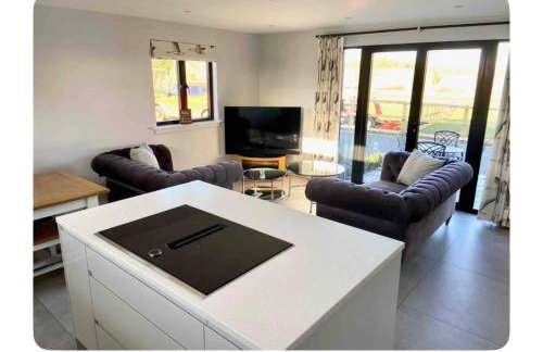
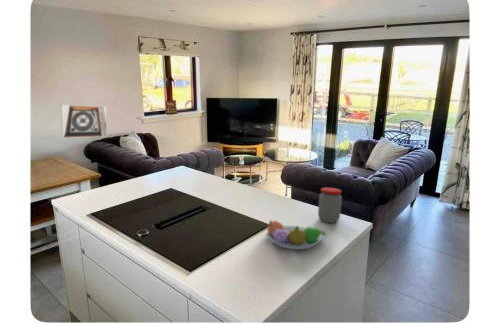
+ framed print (84, 121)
+ fruit bowl (295, 230)
+ jar (329, 204)
